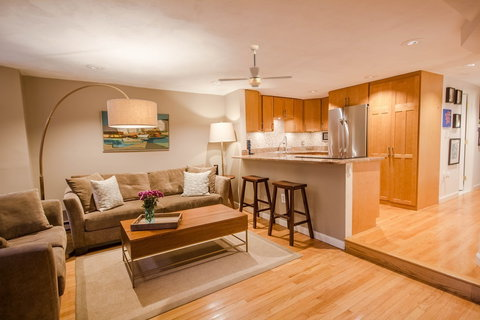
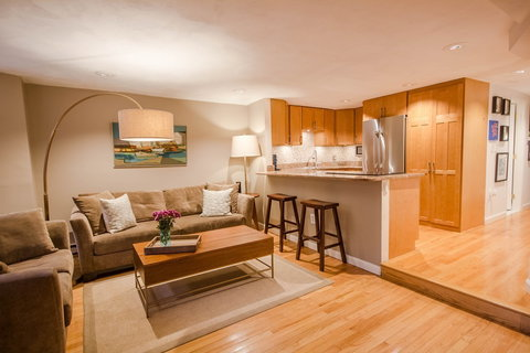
- ceiling fan (254, 65)
